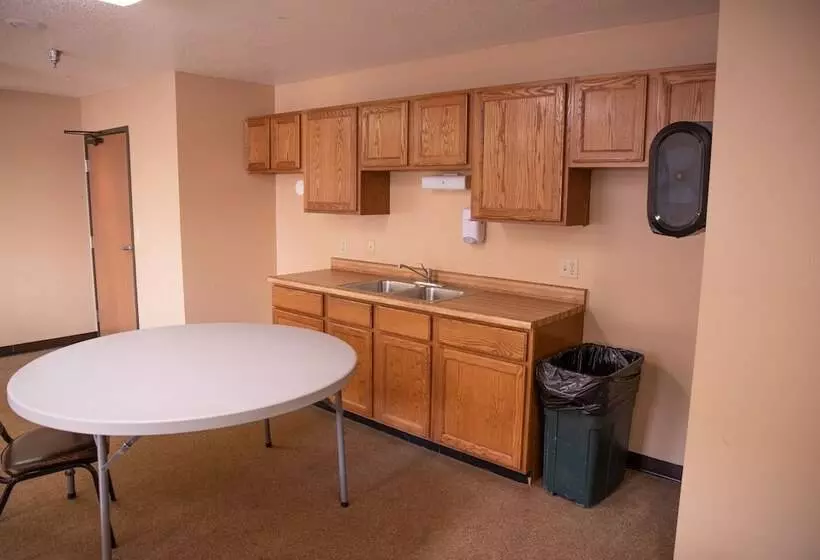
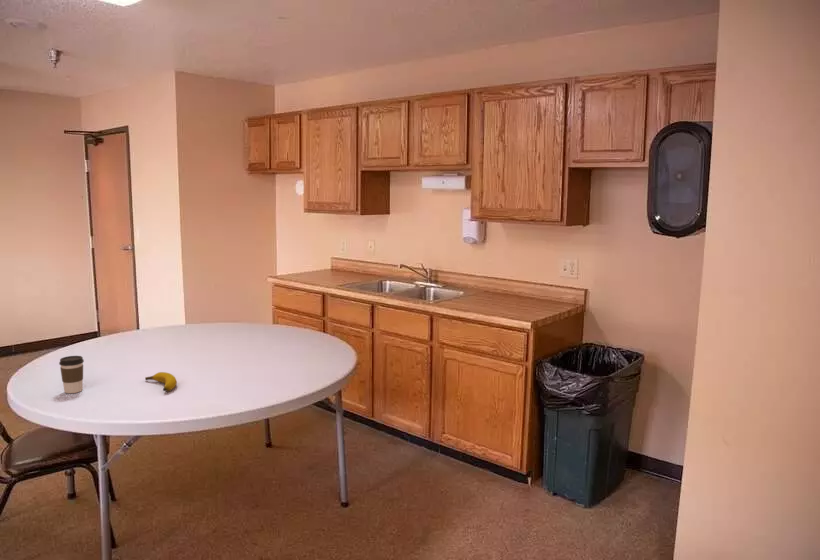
+ banana (162, 379)
+ coffee cup (72, 374)
